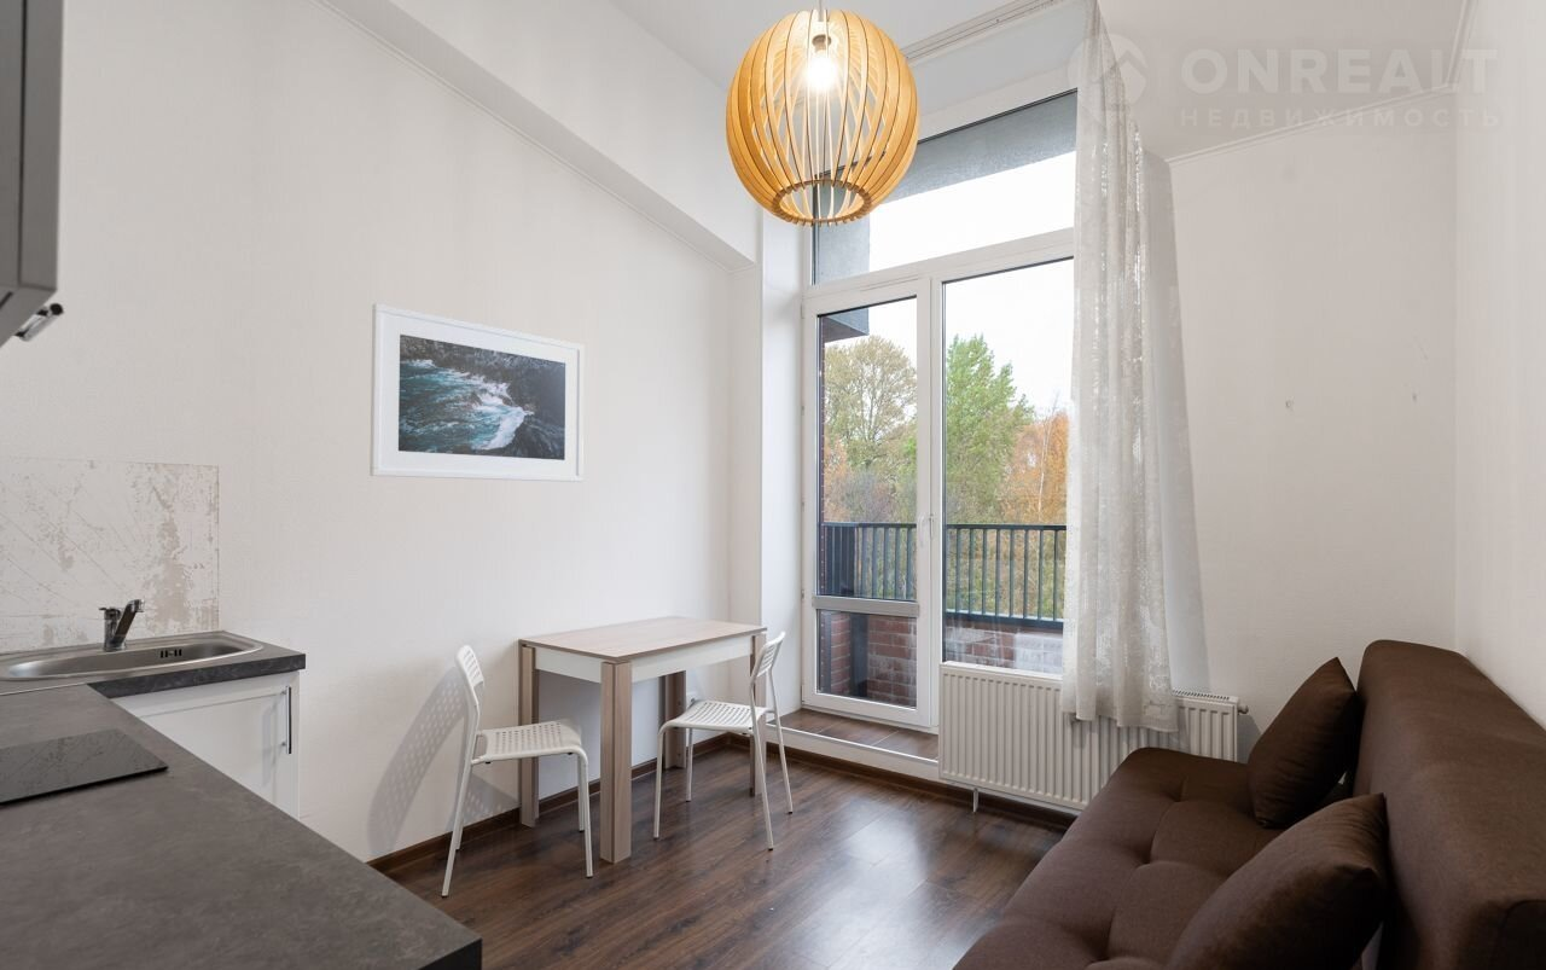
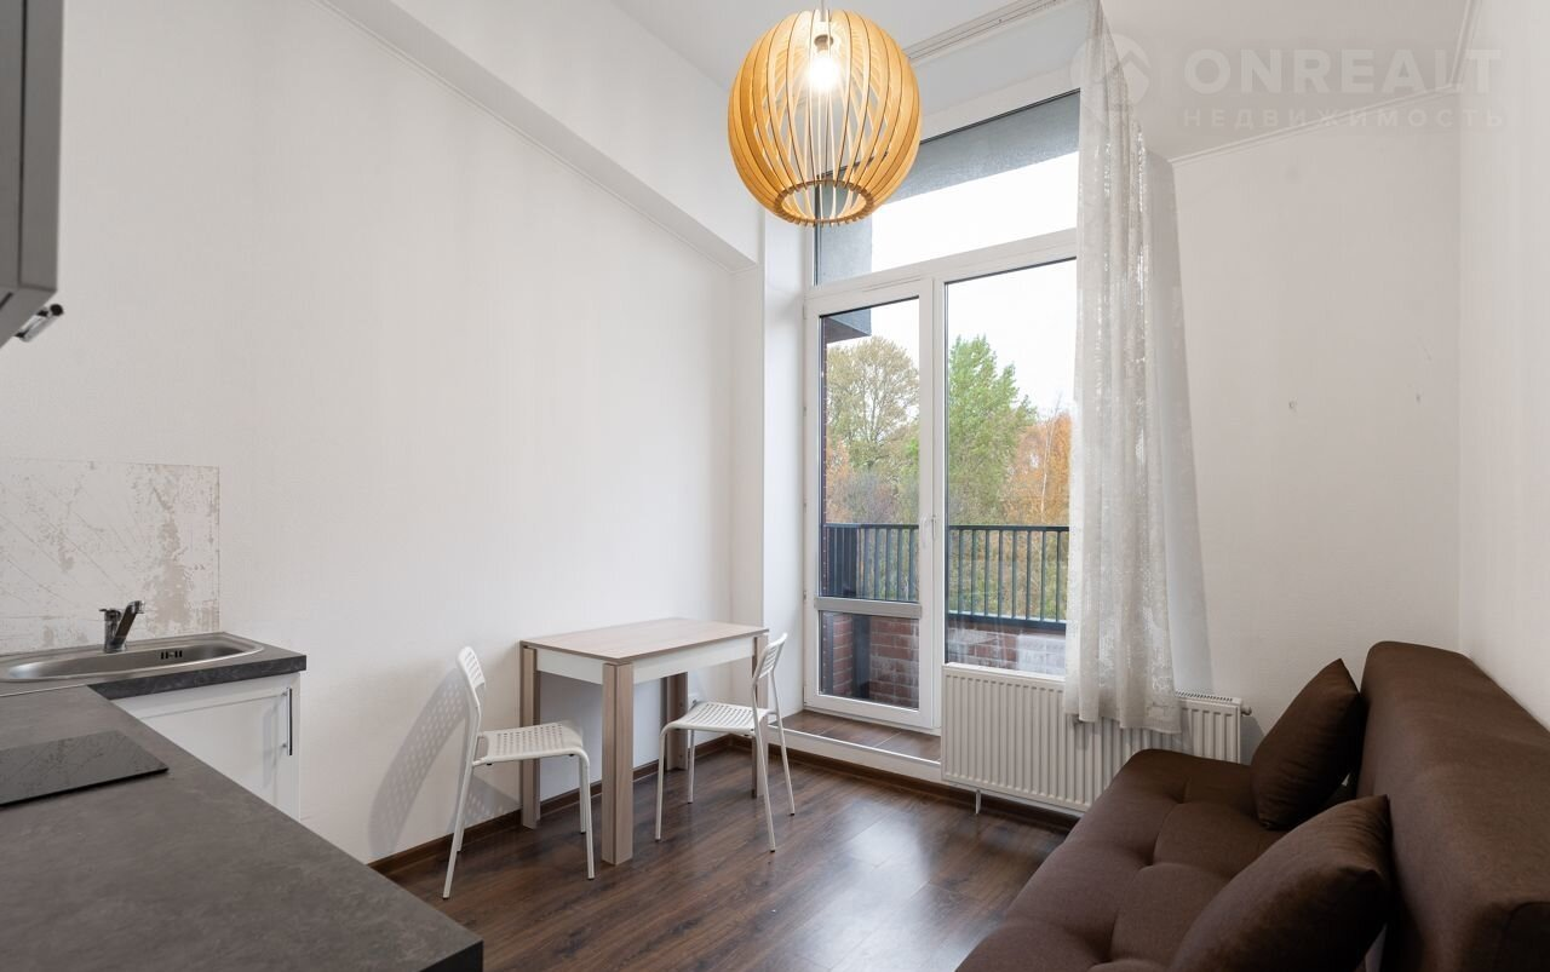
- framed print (488, 402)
